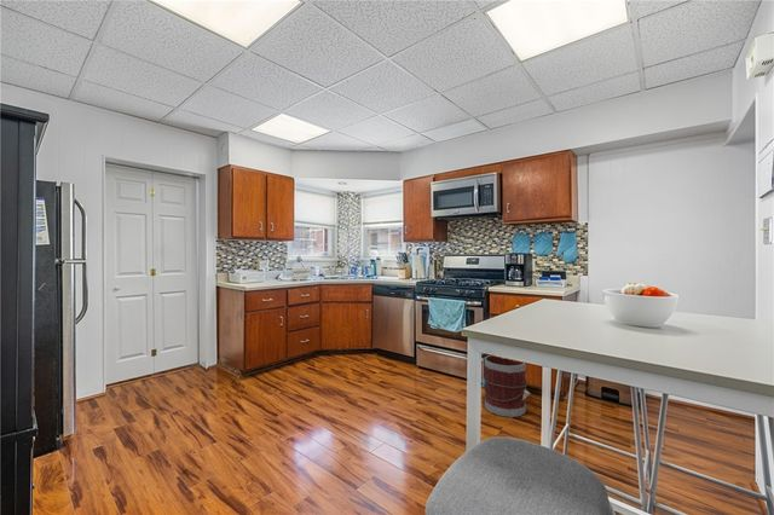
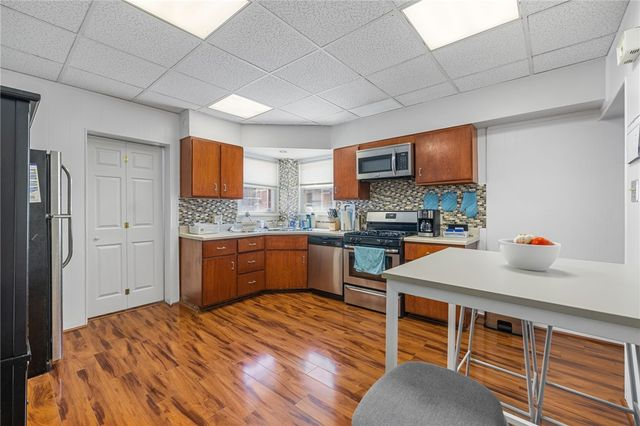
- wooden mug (512, 381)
